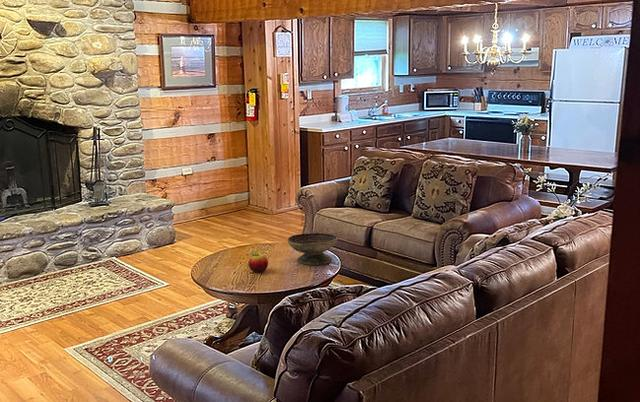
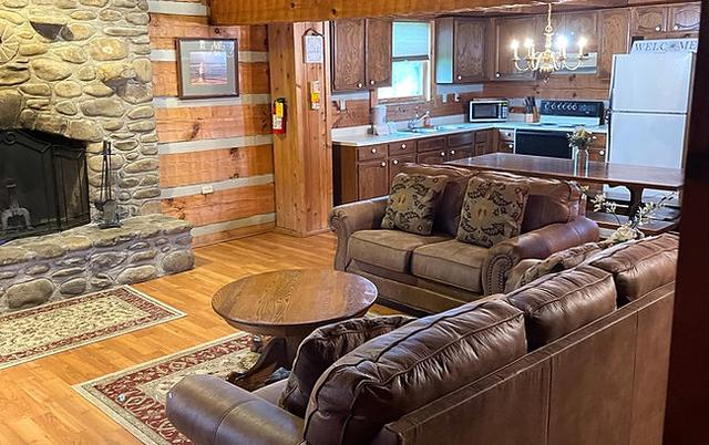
- decorative bowl (312, 248)
- fruit (258, 262)
